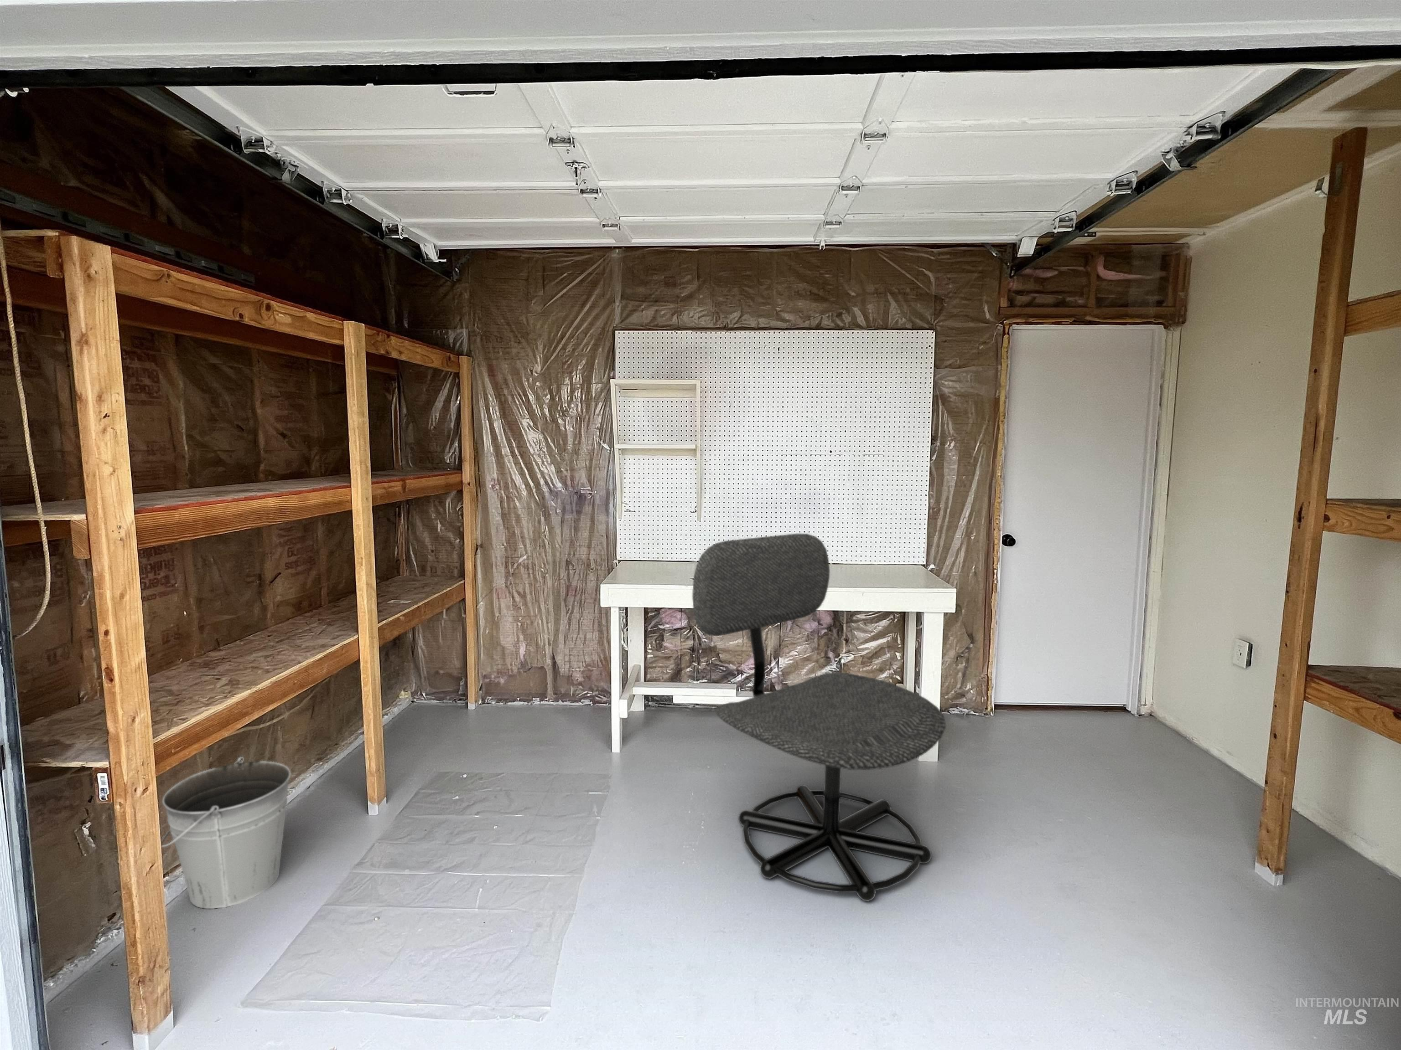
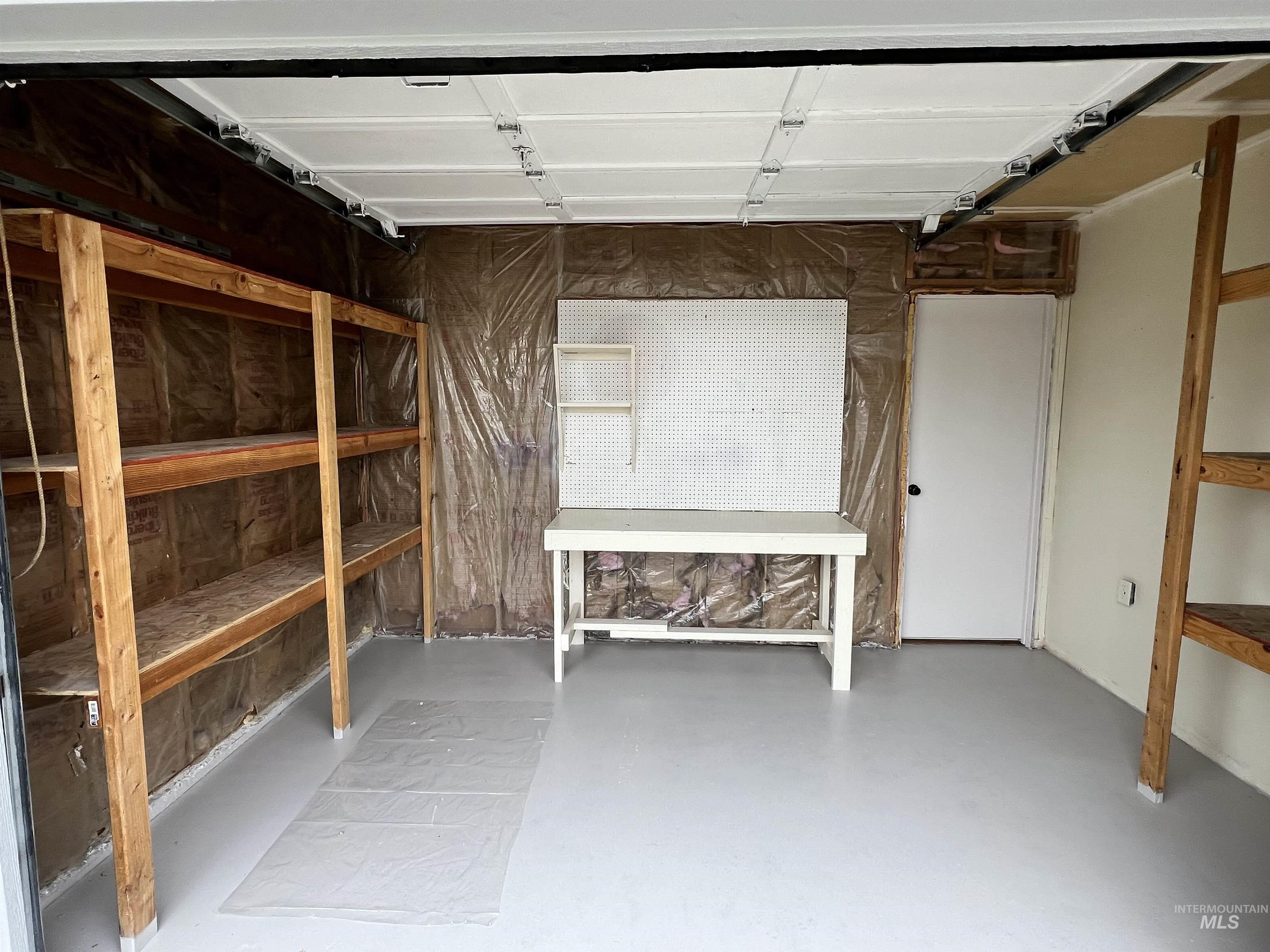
- bucket (229, 834)
- office chair (824, 696)
